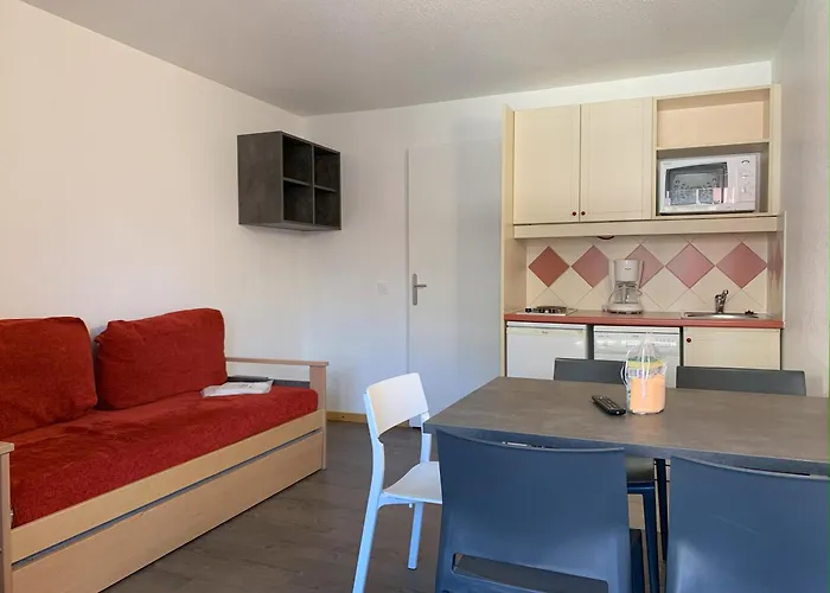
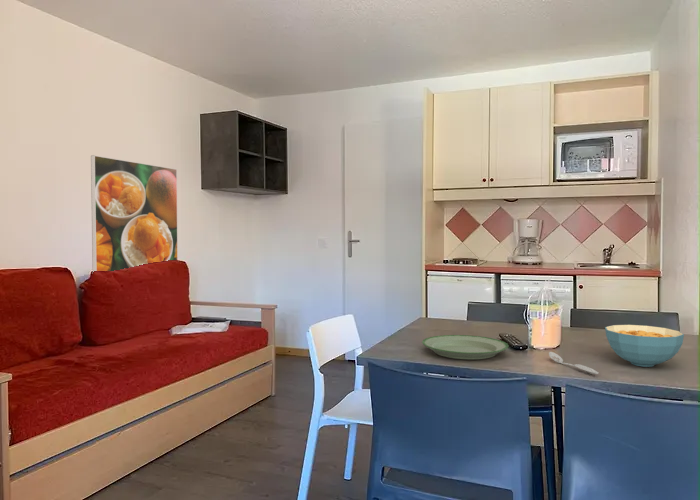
+ cereal bowl (642, 347)
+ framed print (138, 217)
+ plate (464, 347)
+ spoon (571, 364)
